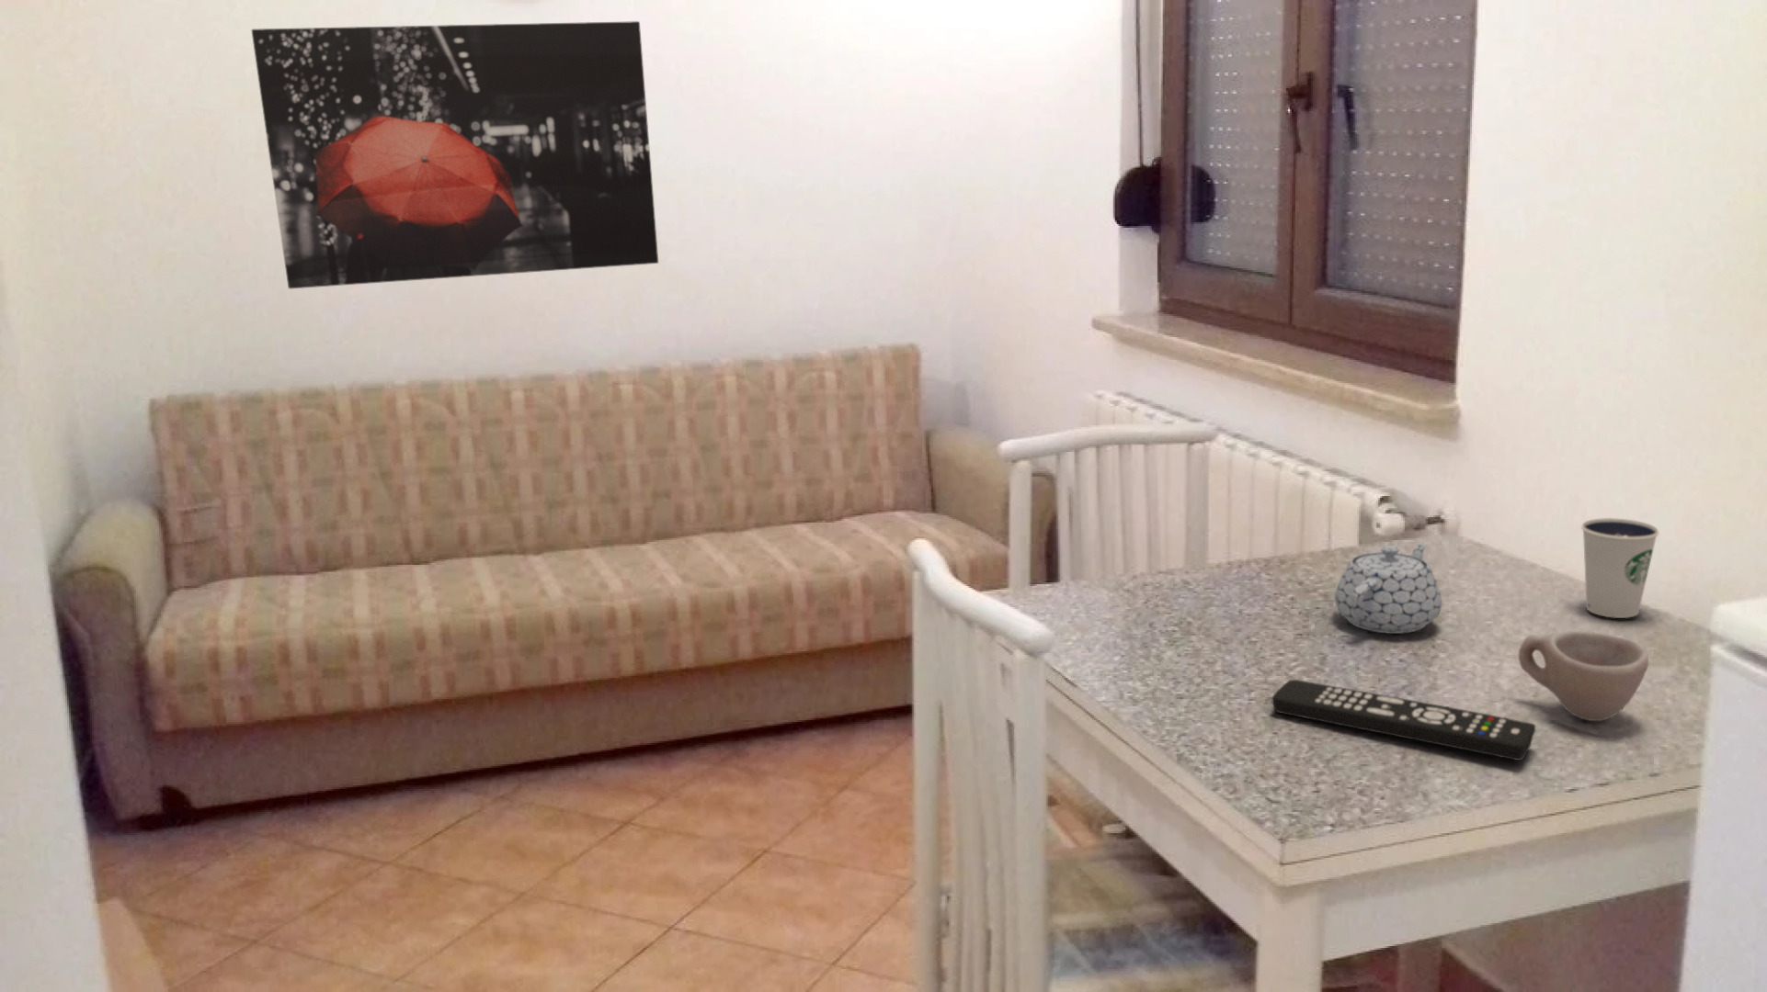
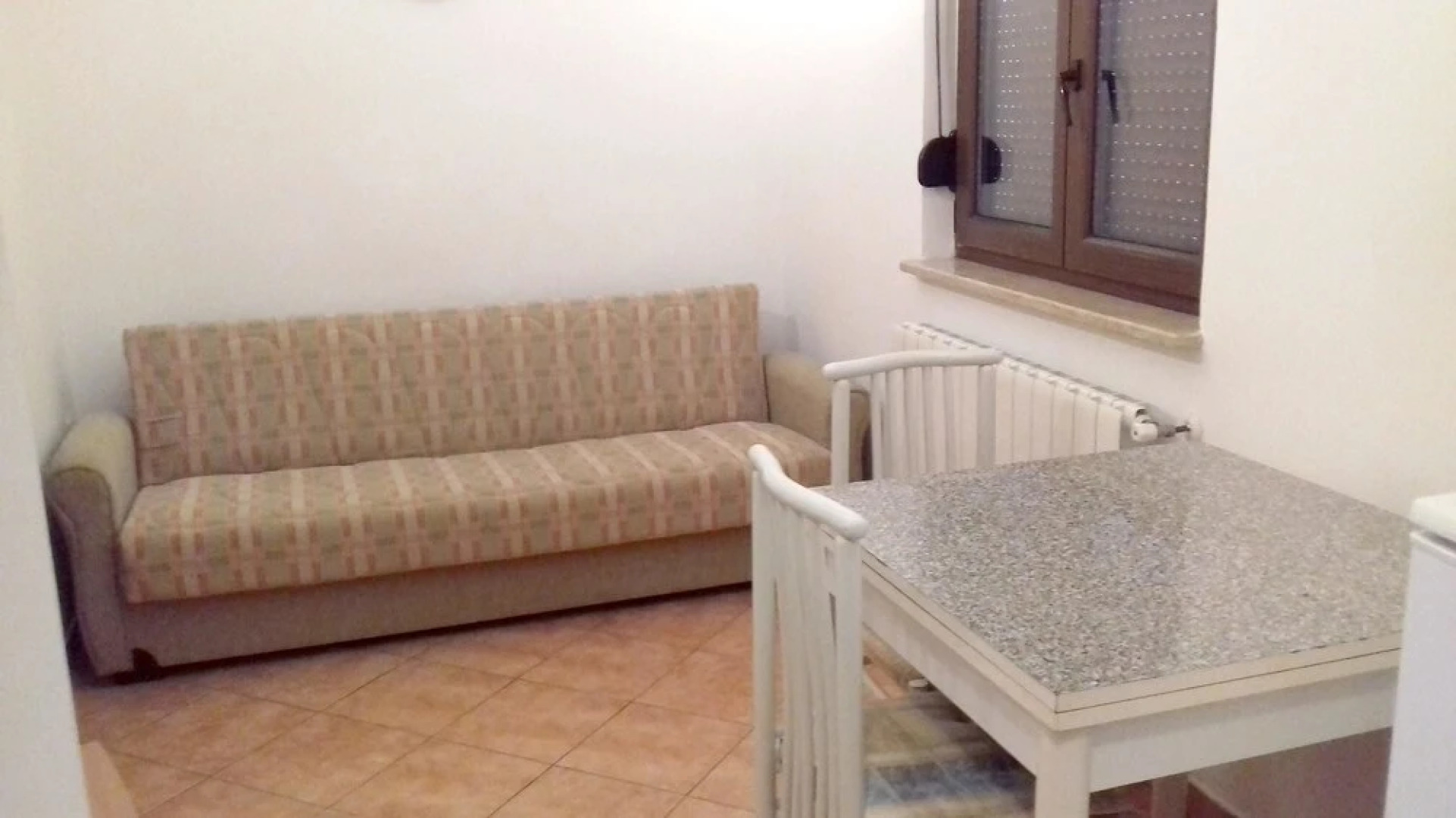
- teapot (1390, 583)
- dixie cup (1615, 570)
- wall art (466, 153)
- cup (1579, 677)
- remote control (1399, 718)
